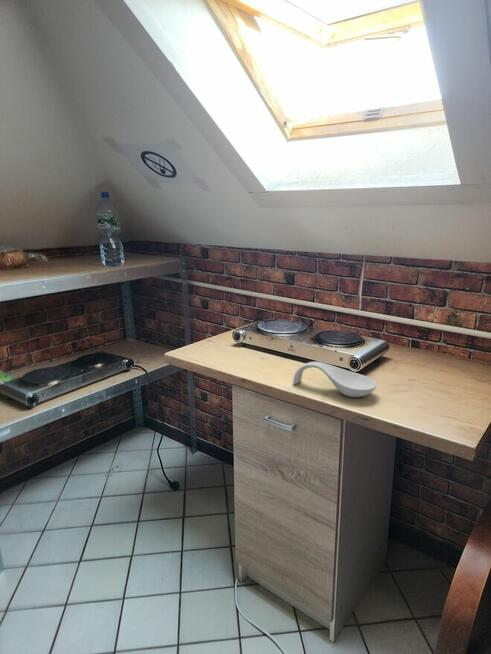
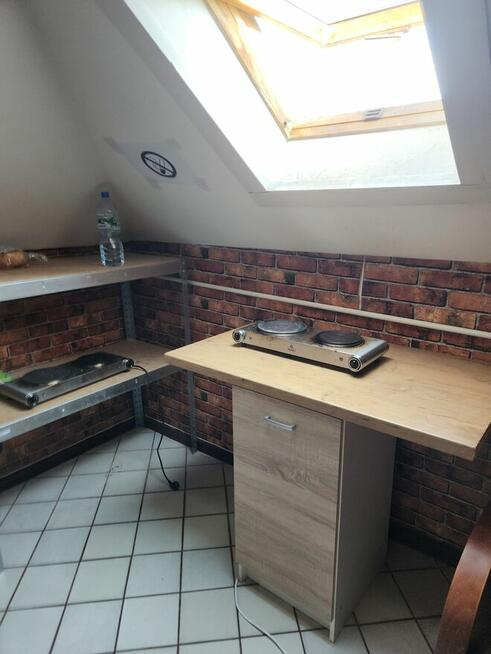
- spoon rest (333, 378)
